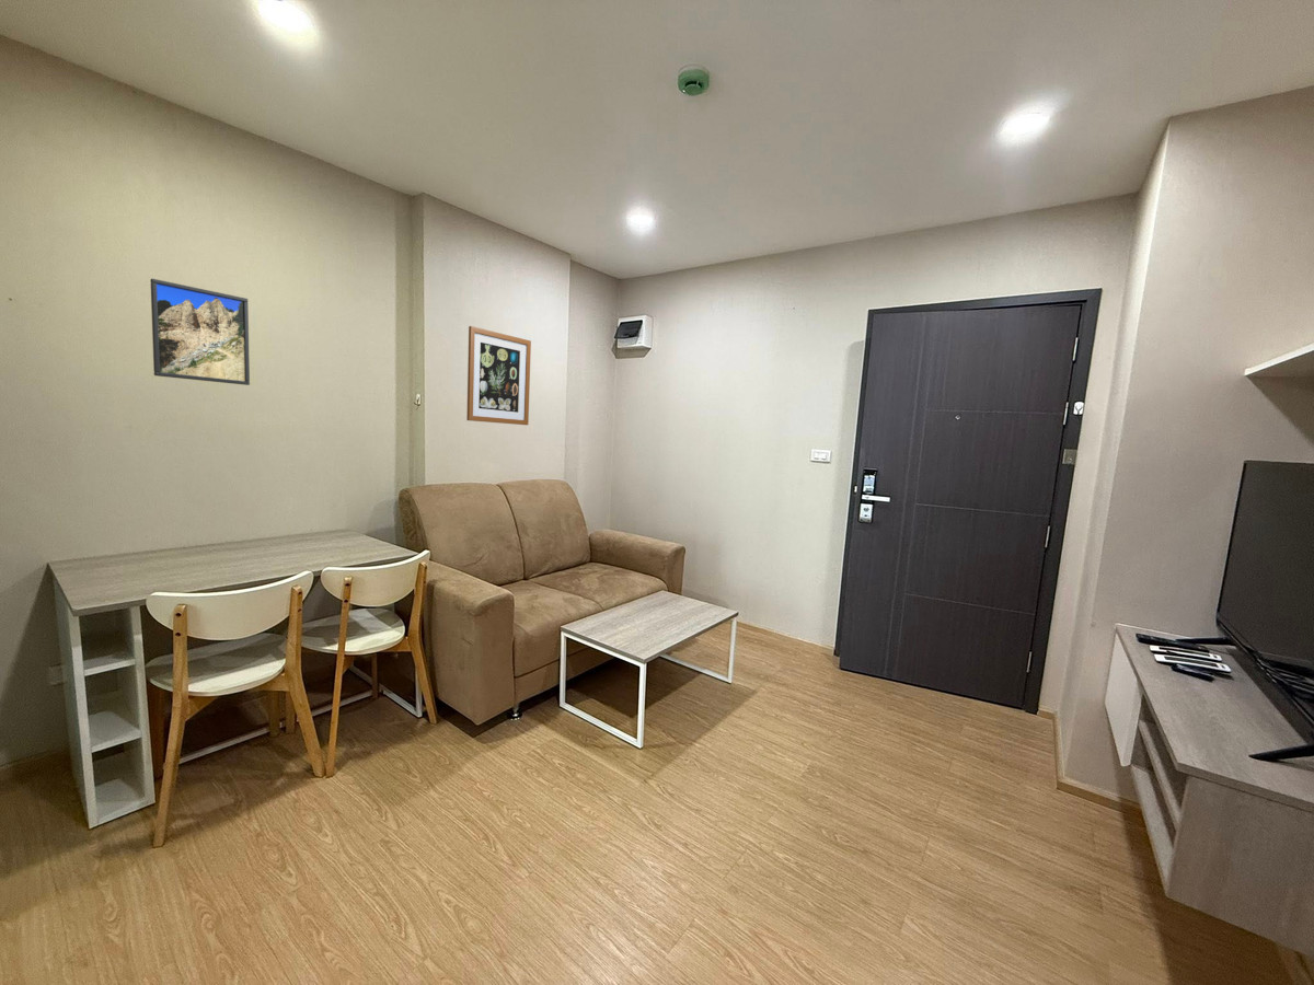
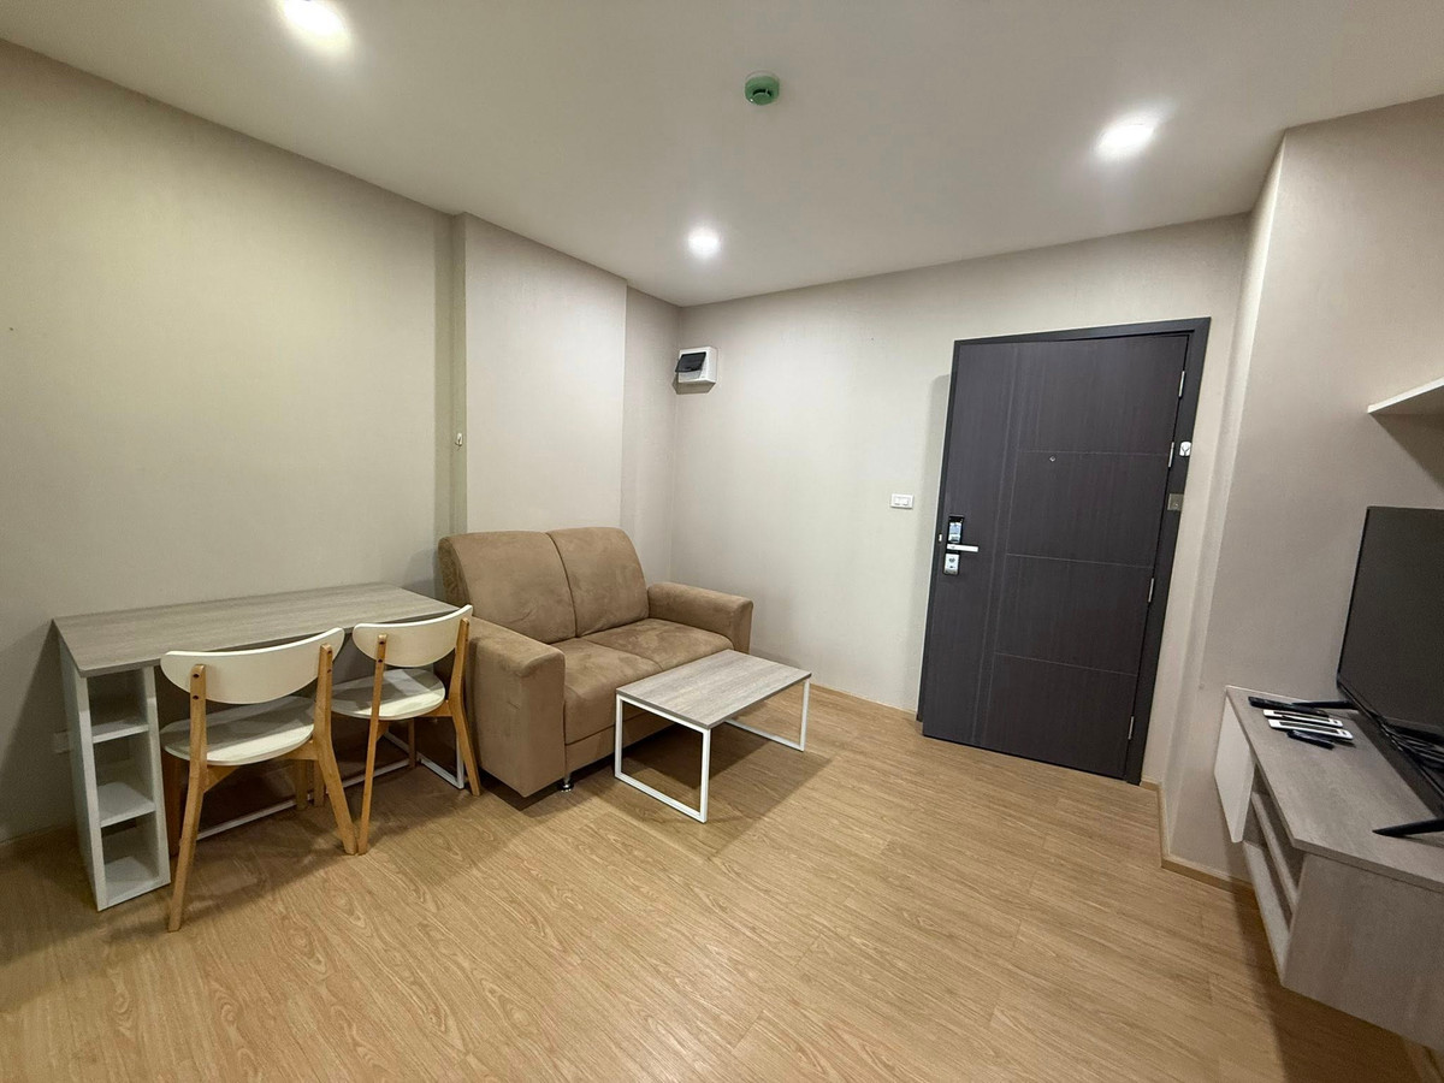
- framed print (203, 335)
- wall art (500, 379)
